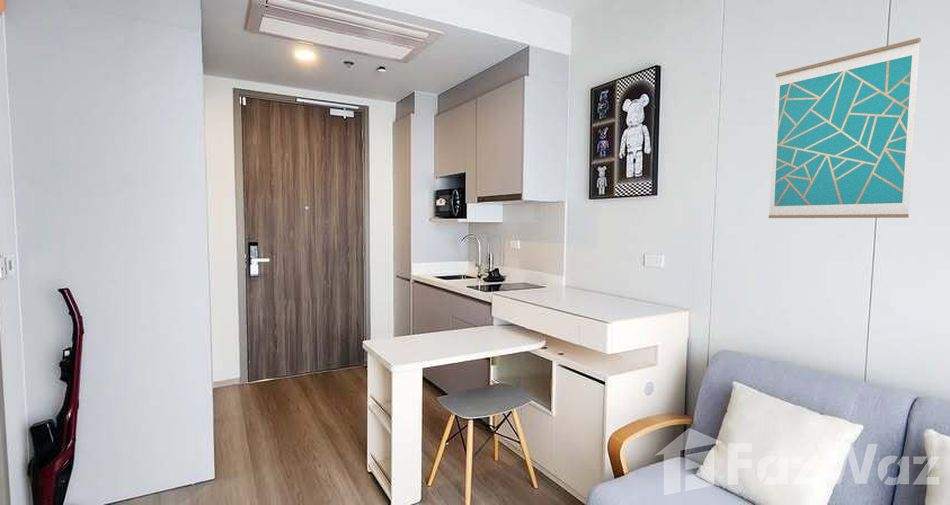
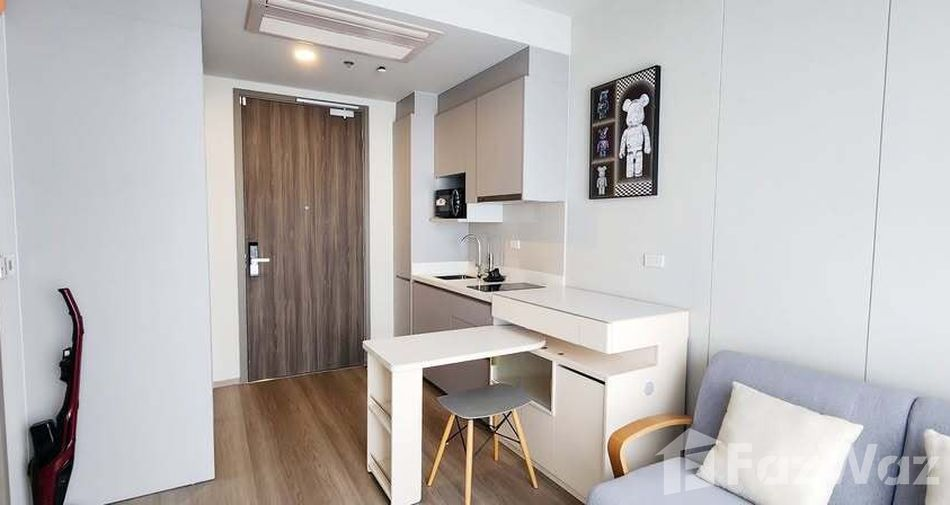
- wall art (835, 138)
